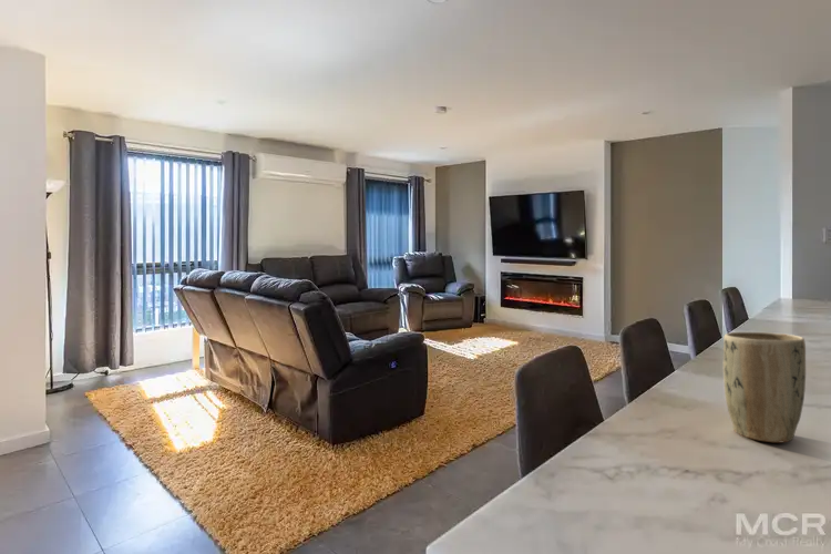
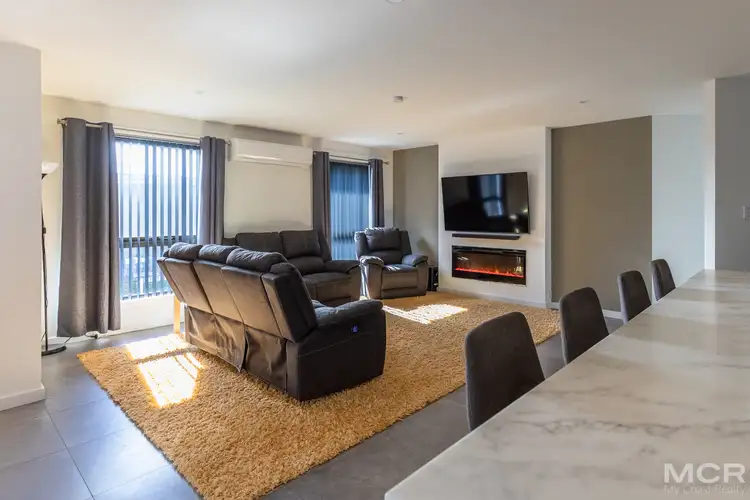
- plant pot (762, 384)
